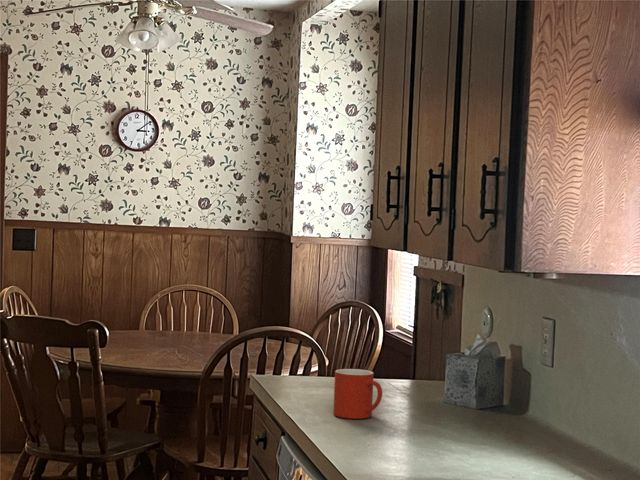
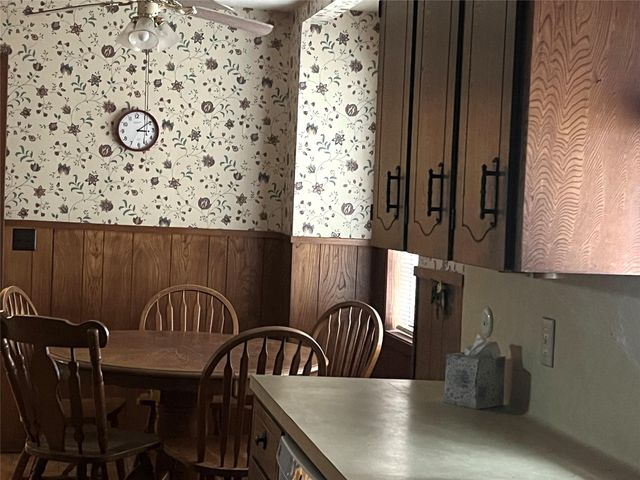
- mug (360, 394)
